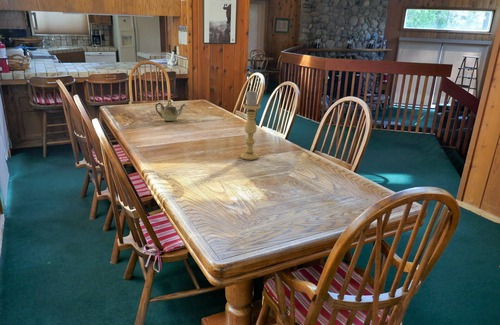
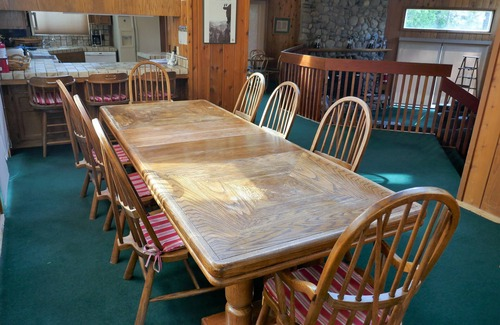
- teapot (171, 110)
- candle holder (250, 124)
